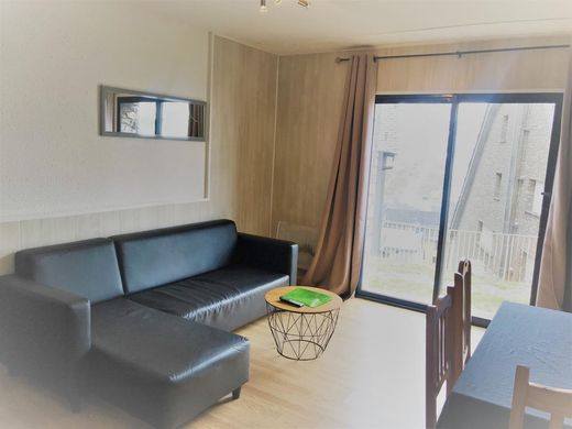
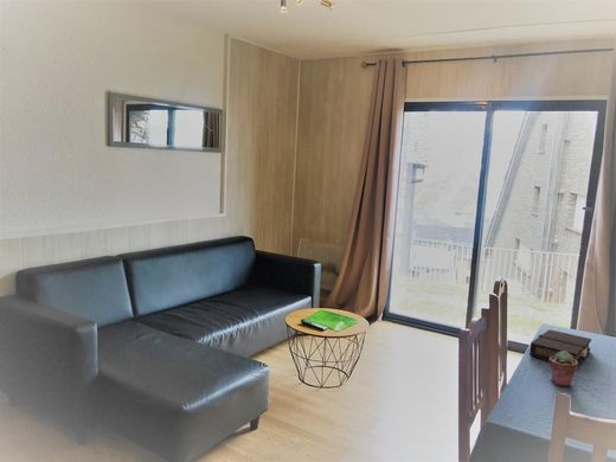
+ potted succulent (563, 366)
+ book (562, 346)
